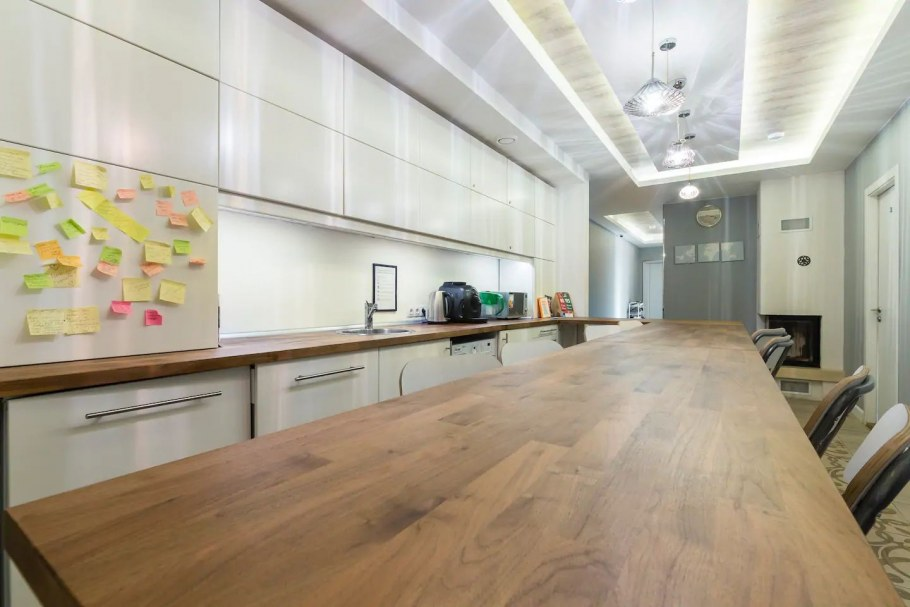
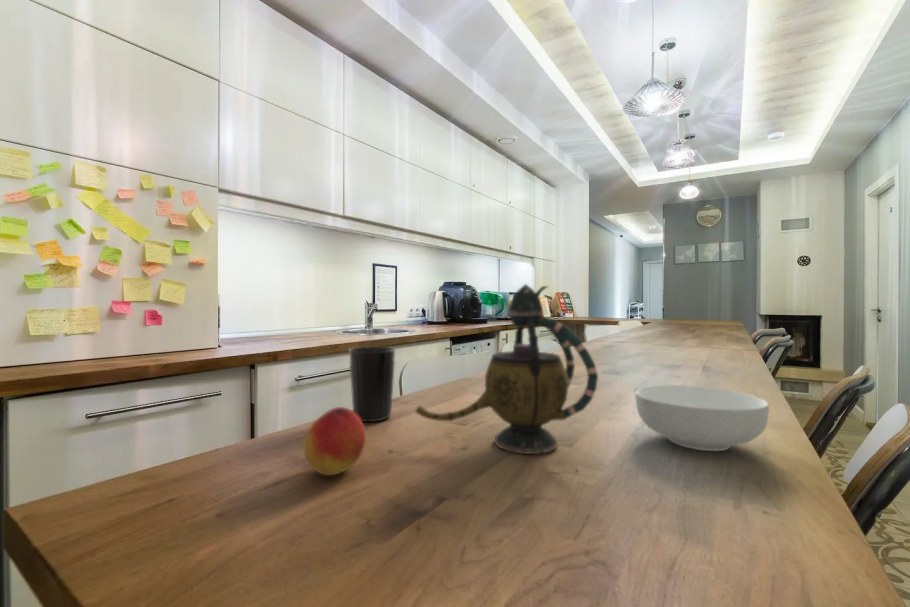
+ cereal bowl (697, 418)
+ cup (372, 383)
+ peach (335, 439)
+ teapot (501, 363)
